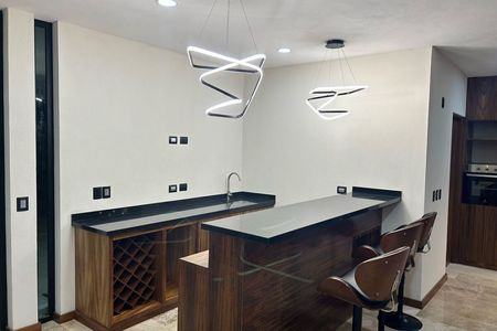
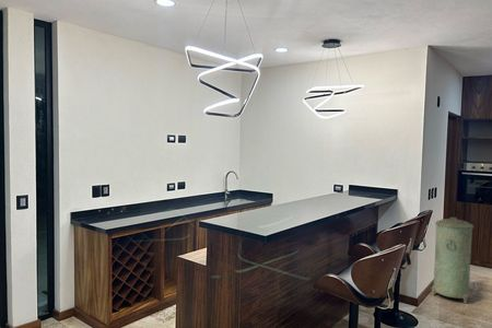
+ trash can (453, 257)
